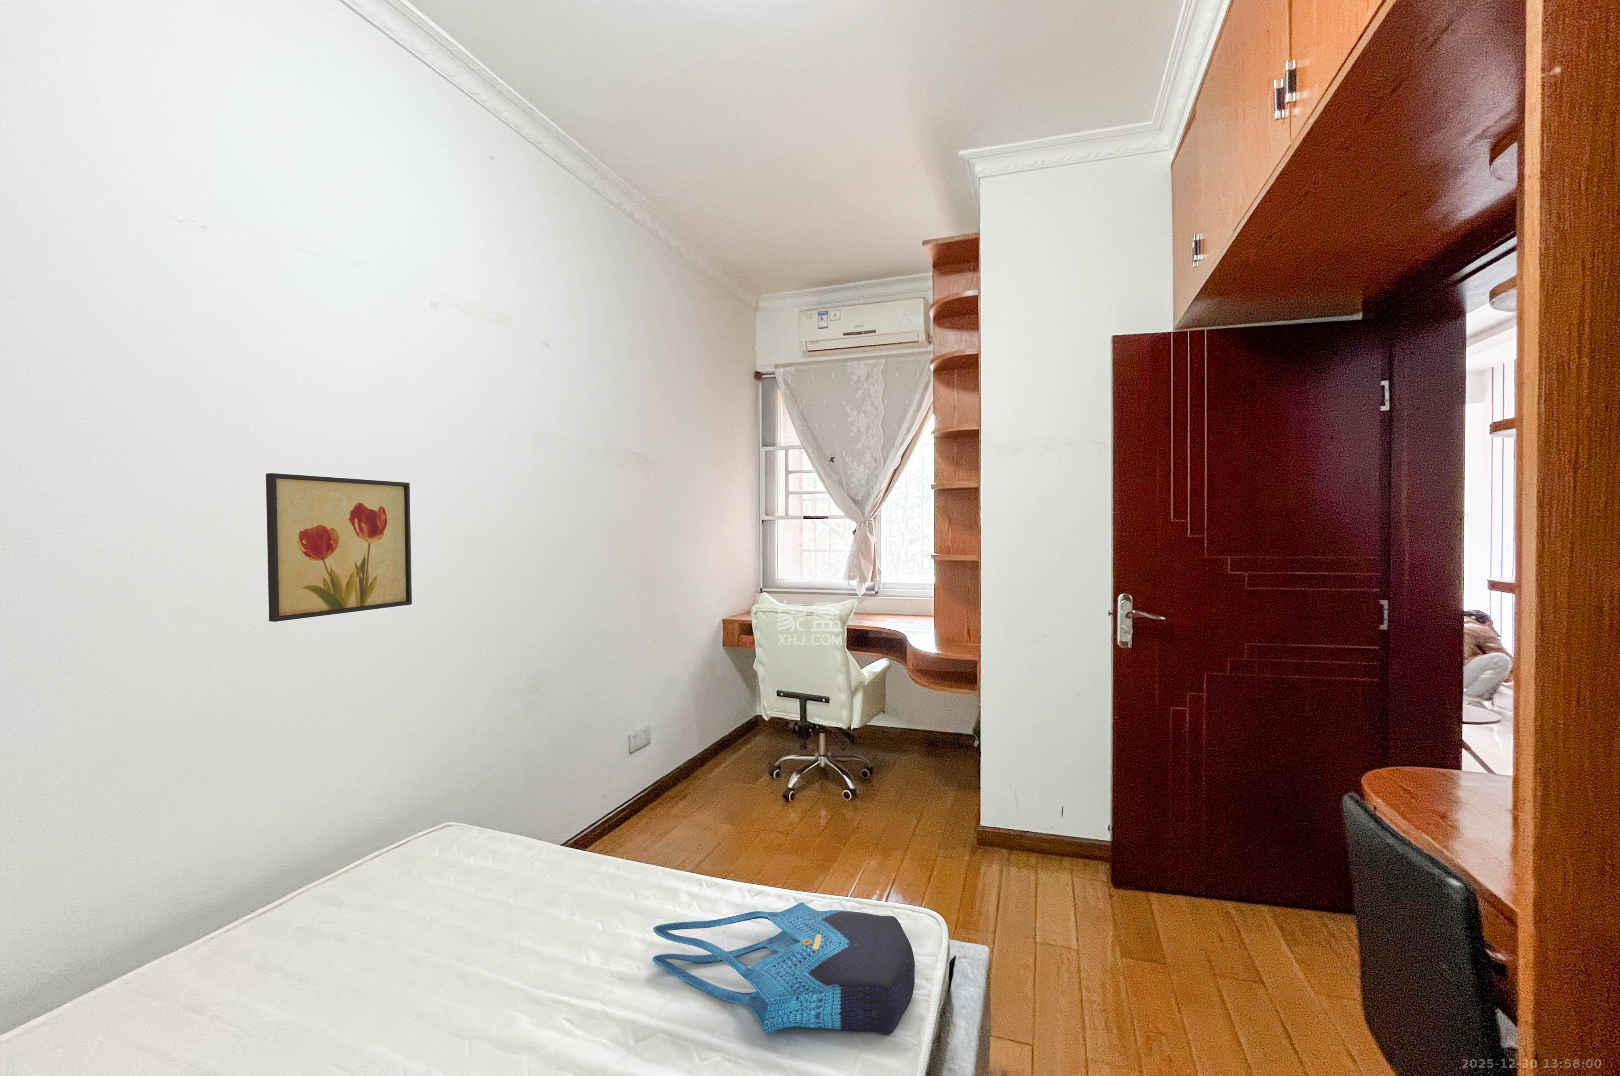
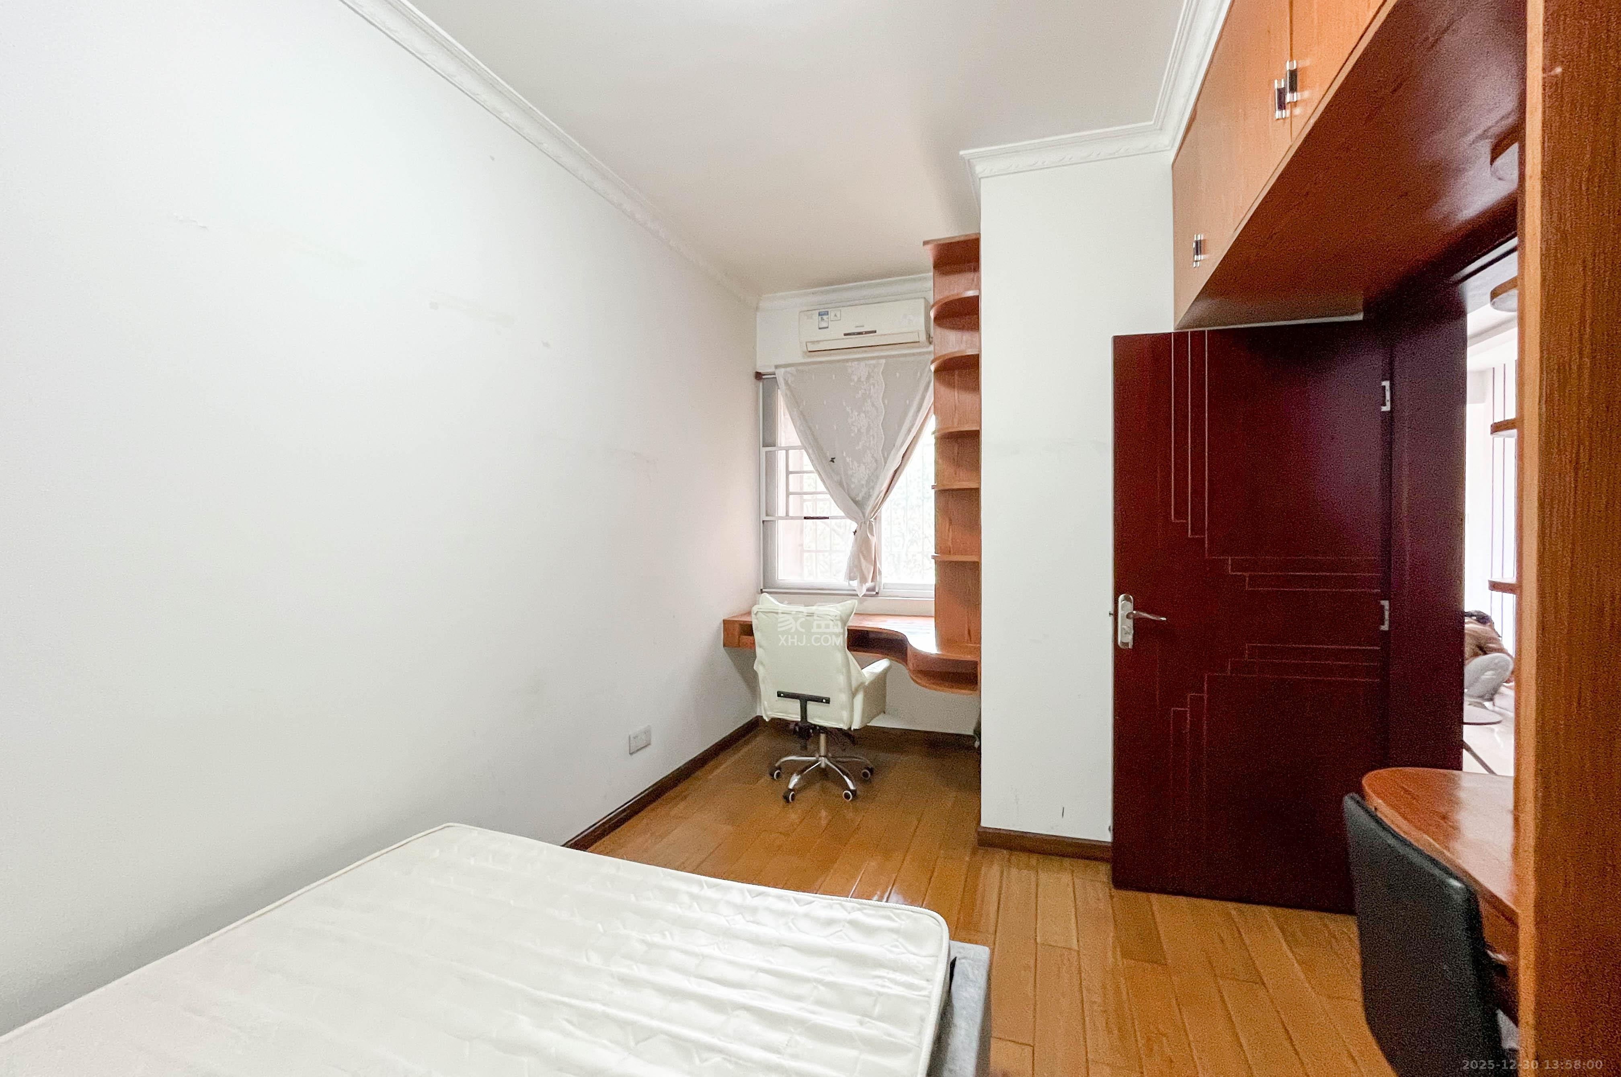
- tote bag (778, 957)
- wall art (343, 545)
